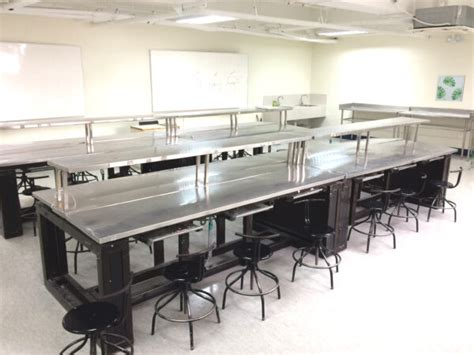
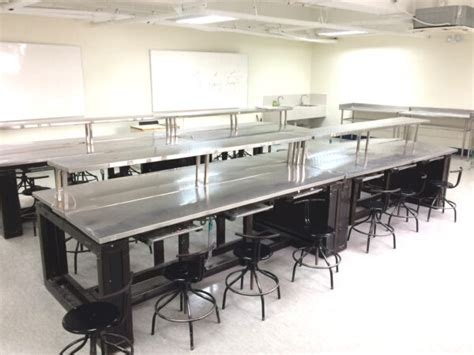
- wall art (449, 88)
